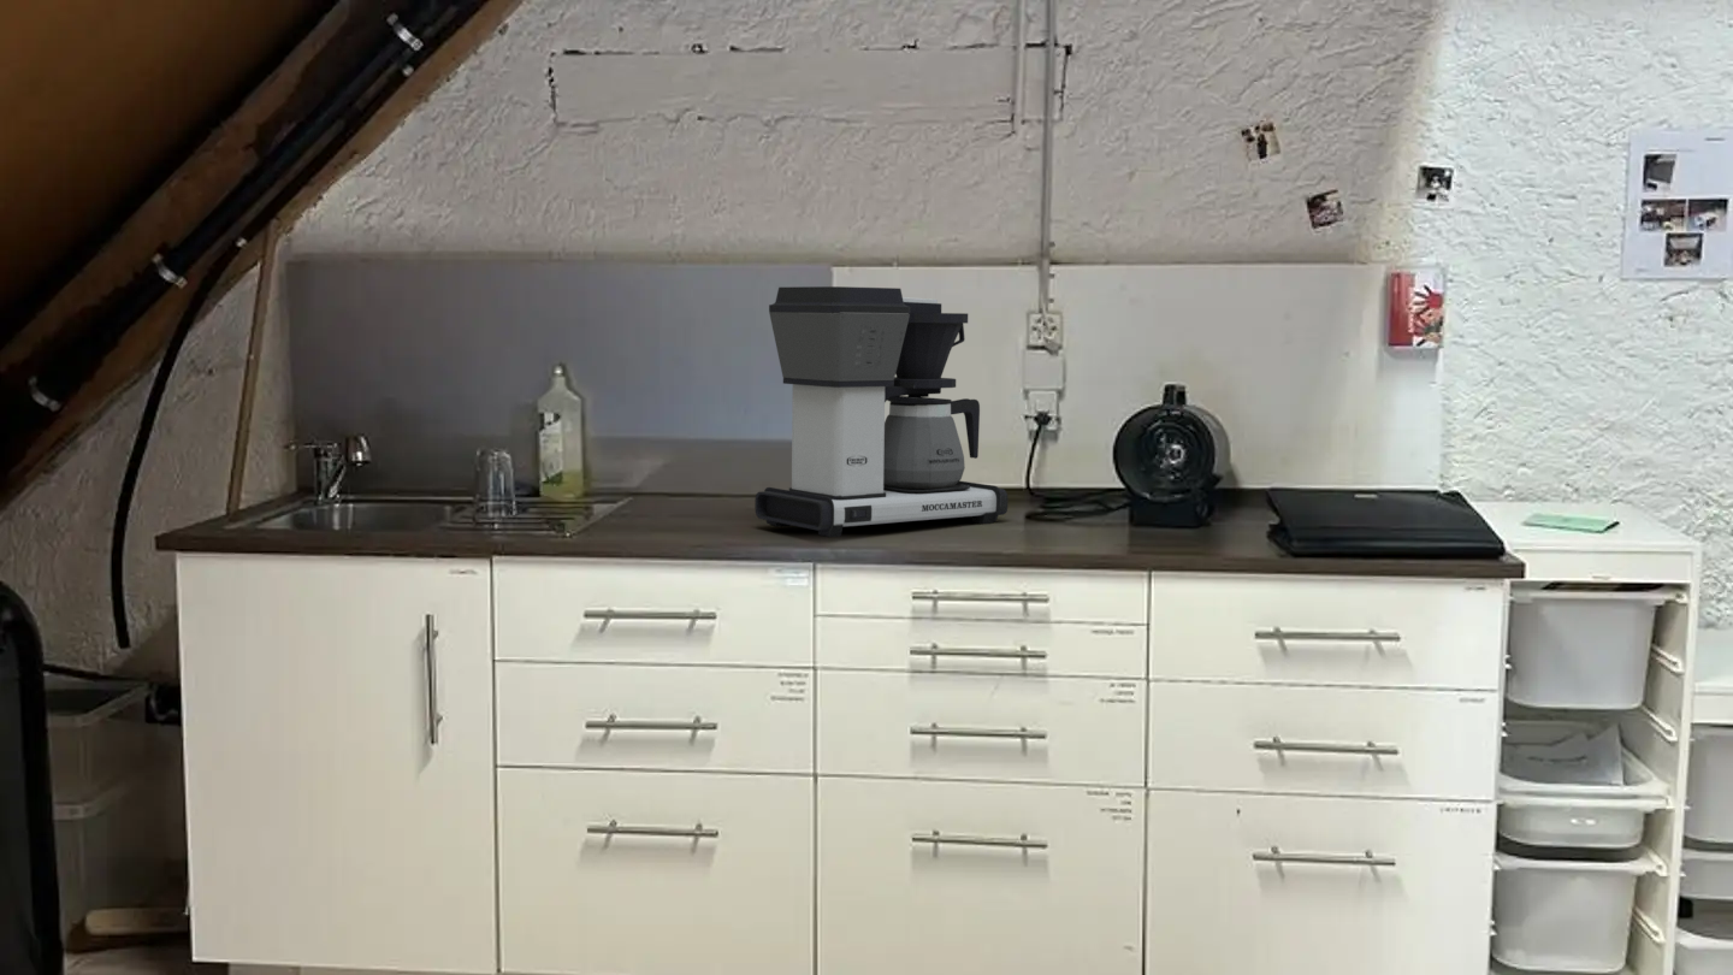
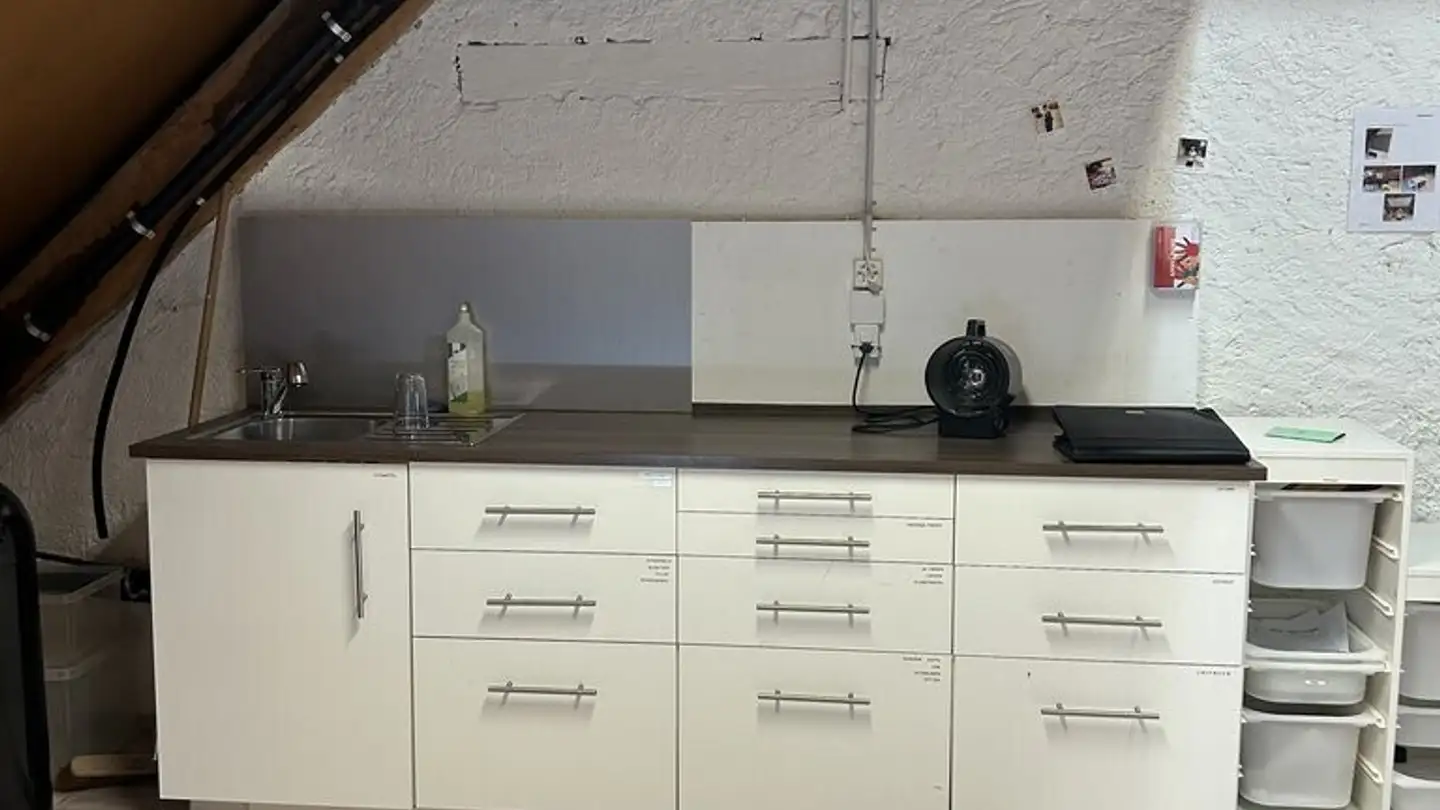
- coffee maker (883, 407)
